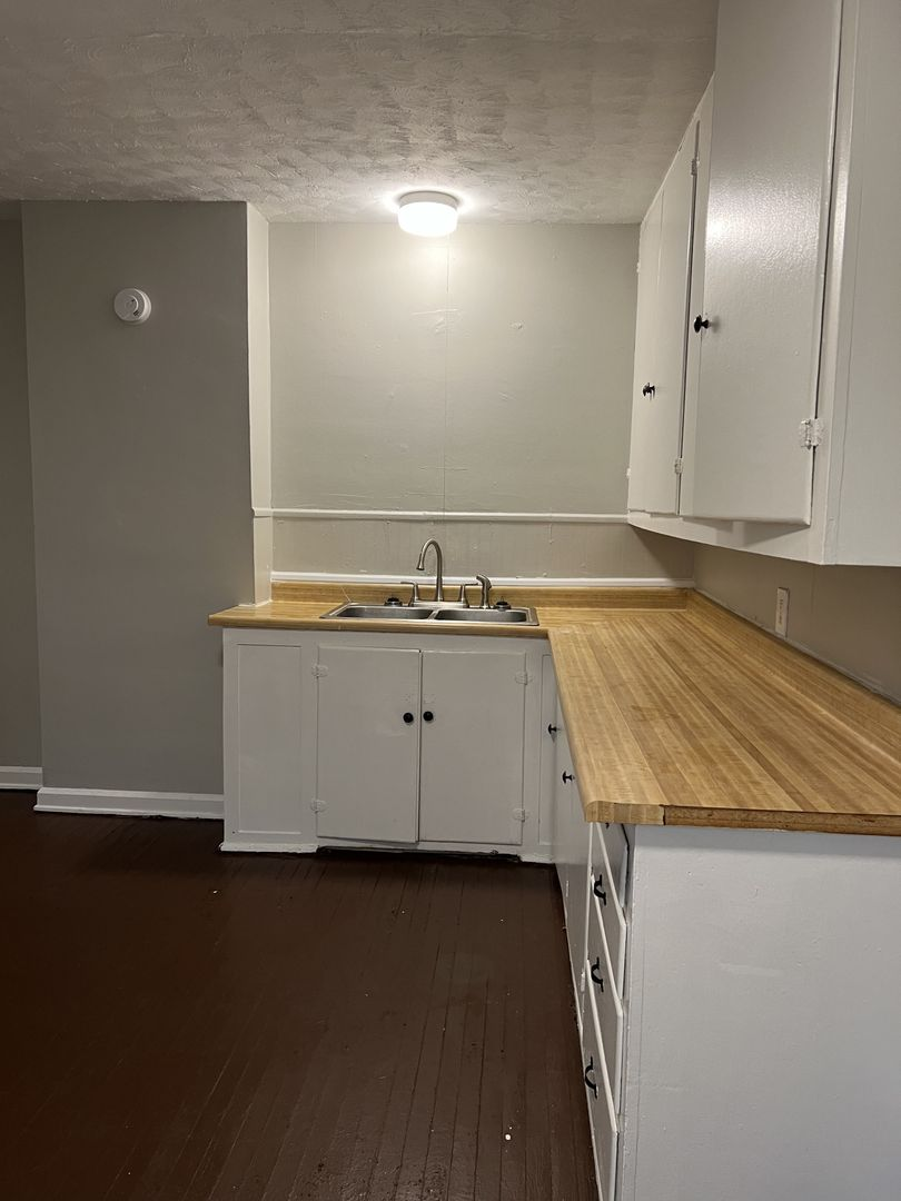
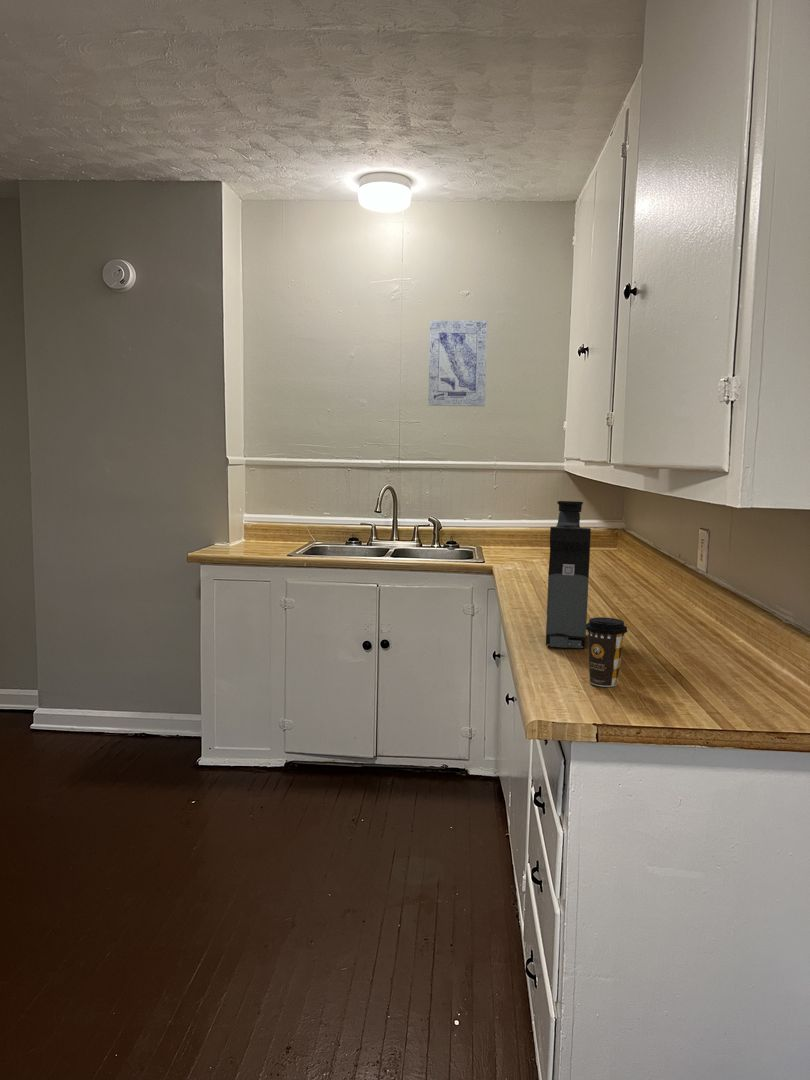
+ coffee maker (569, 572)
+ coffee cup (605, 651)
+ wall art (457, 363)
